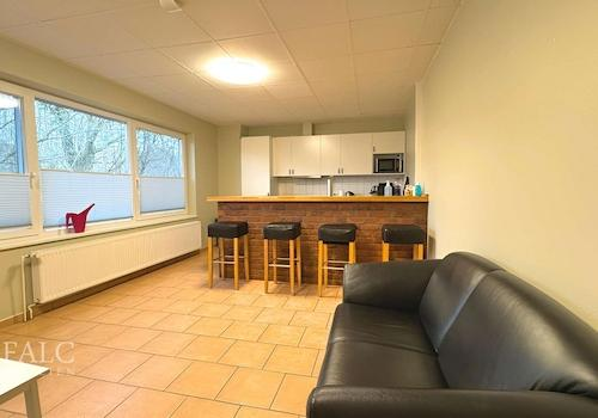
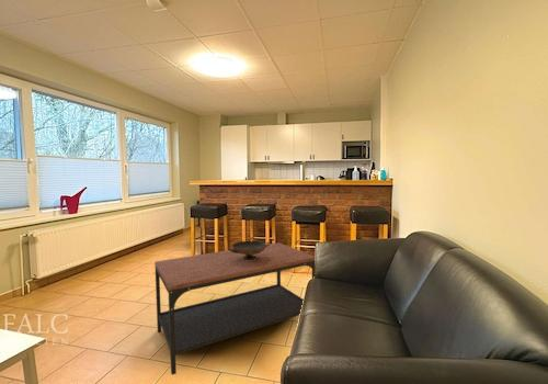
+ coffee table (237, 294)
+ decorative bowl (249, 251)
